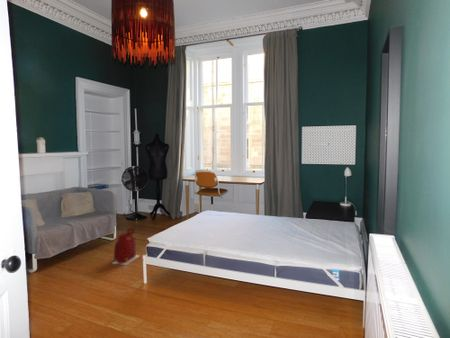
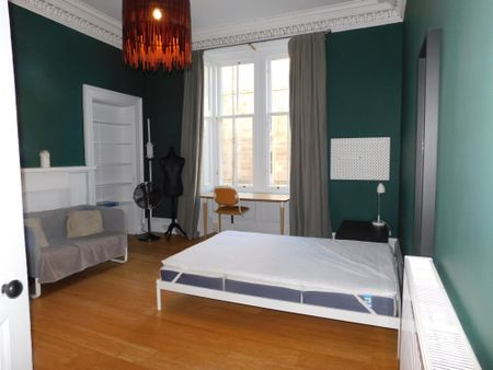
- backpack (126, 243)
